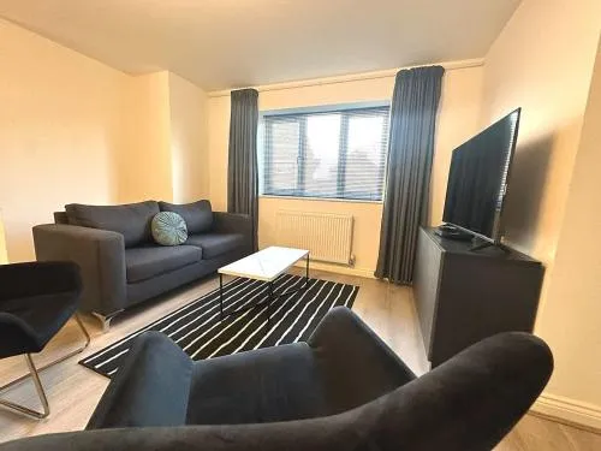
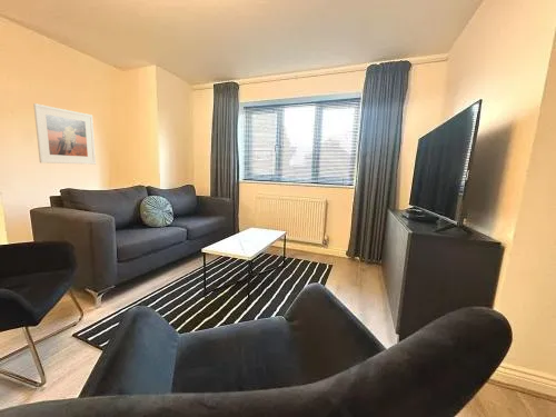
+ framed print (68, 137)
